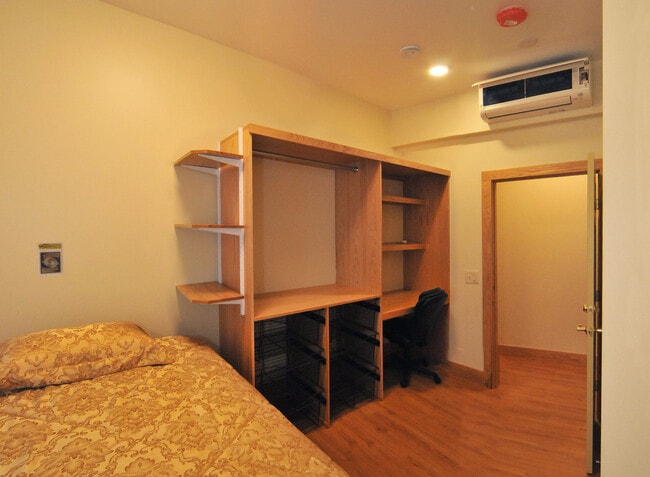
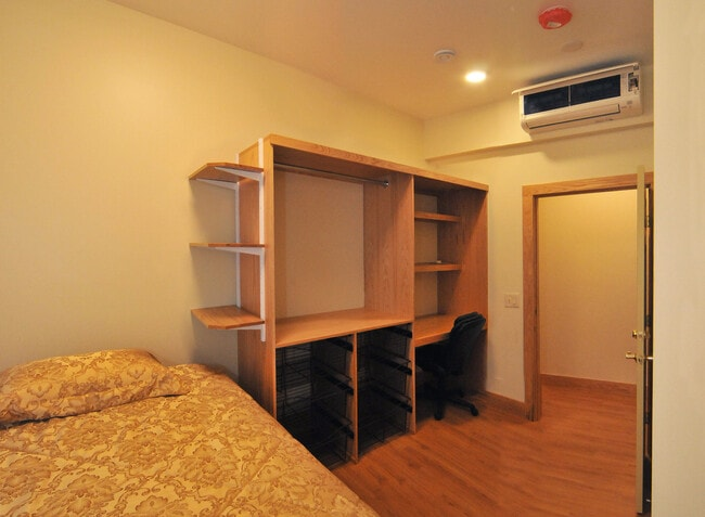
- trading card display case (50, 259)
